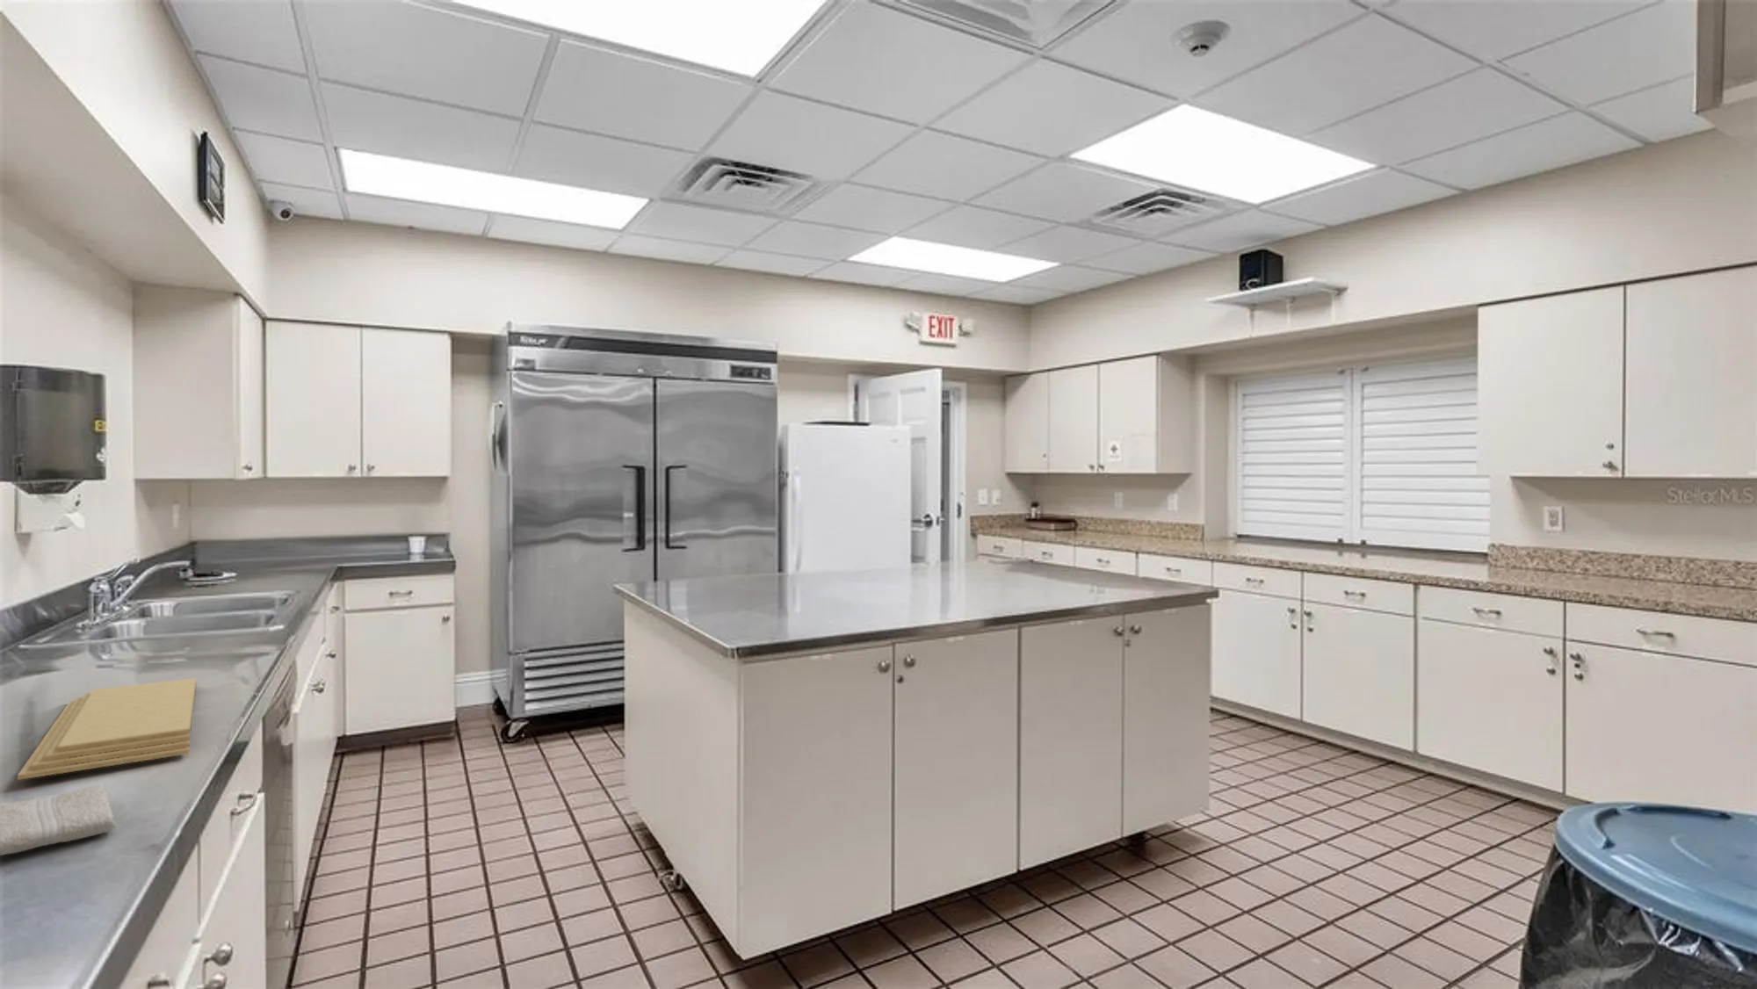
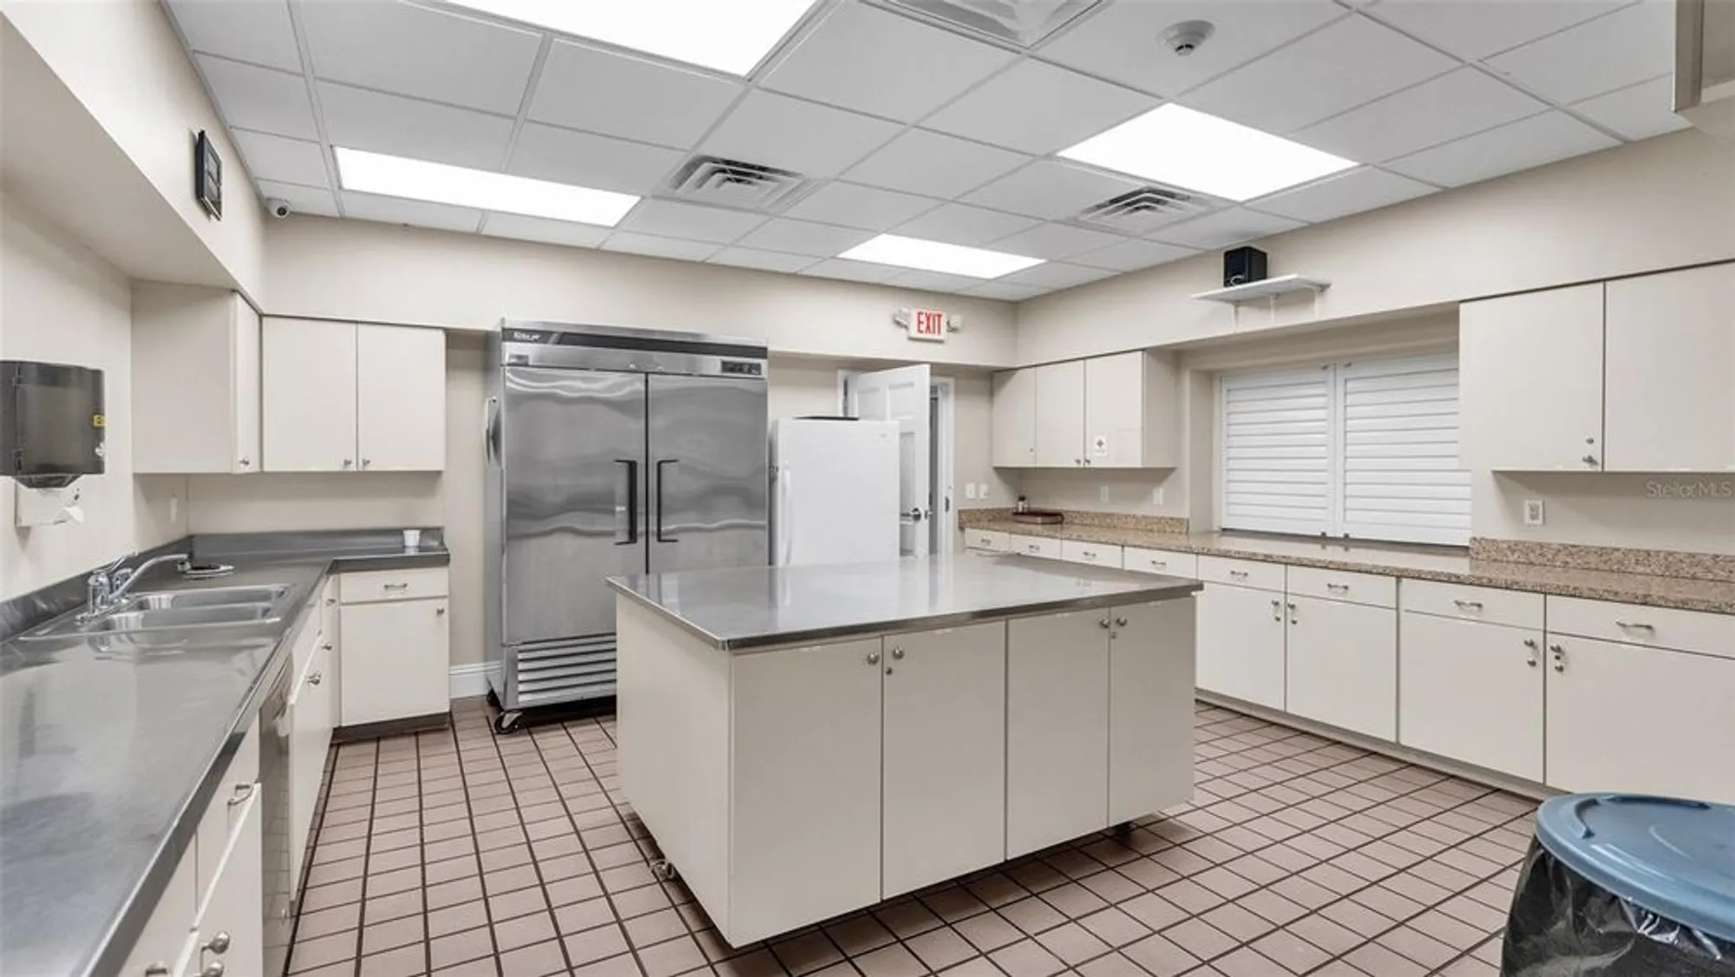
- cutting board (123, 718)
- washcloth (52, 817)
